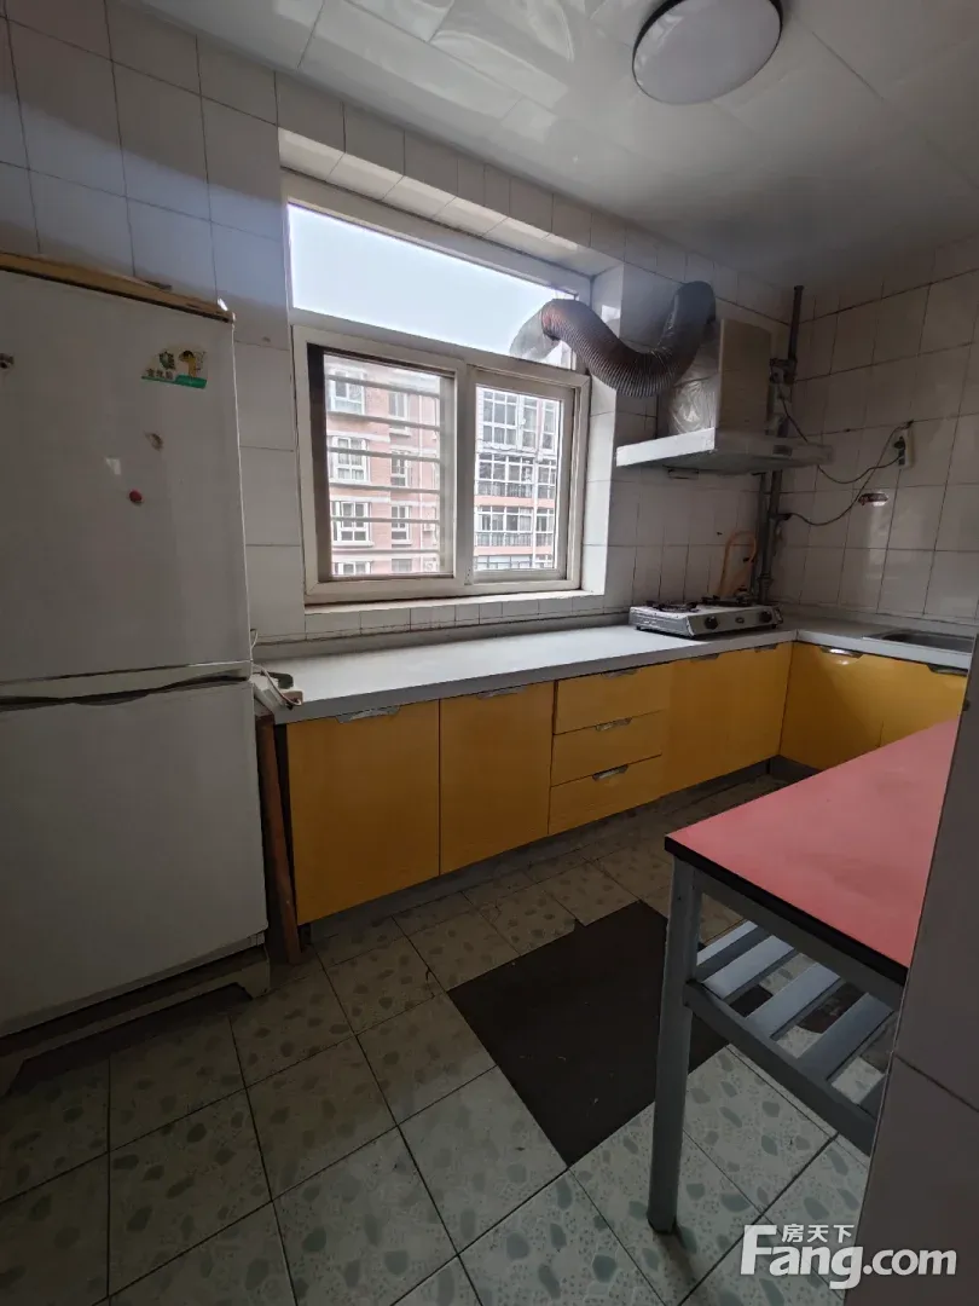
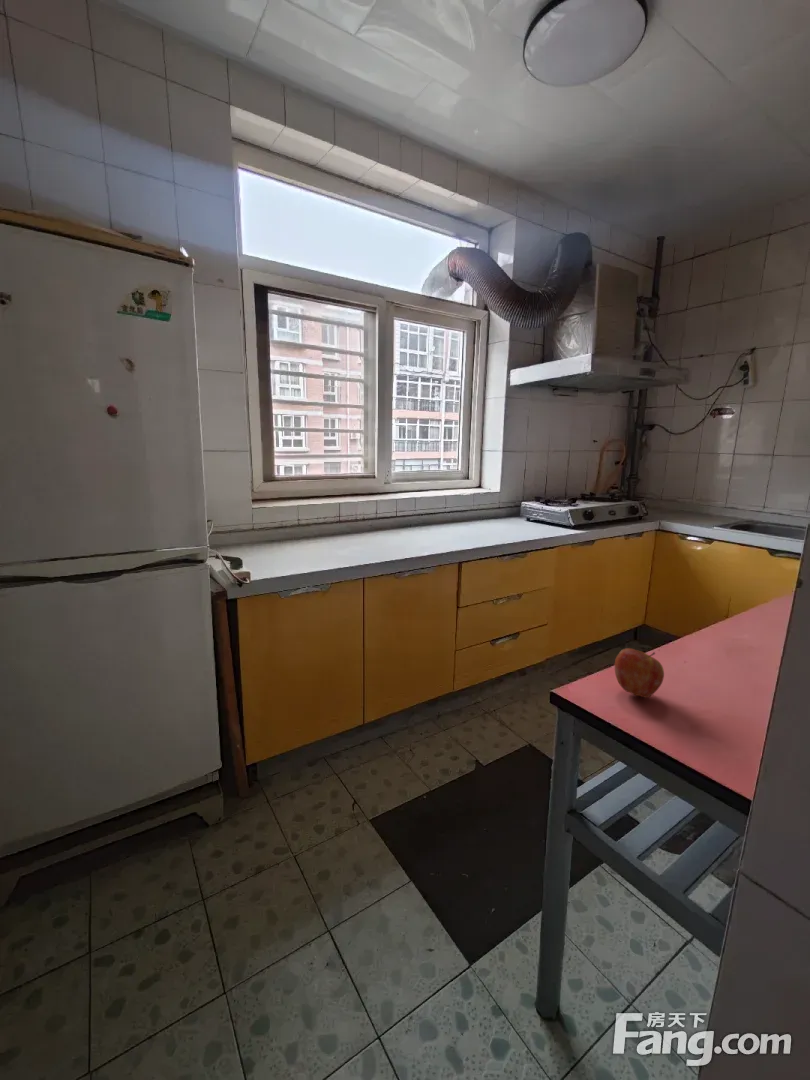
+ apple (638, 672)
